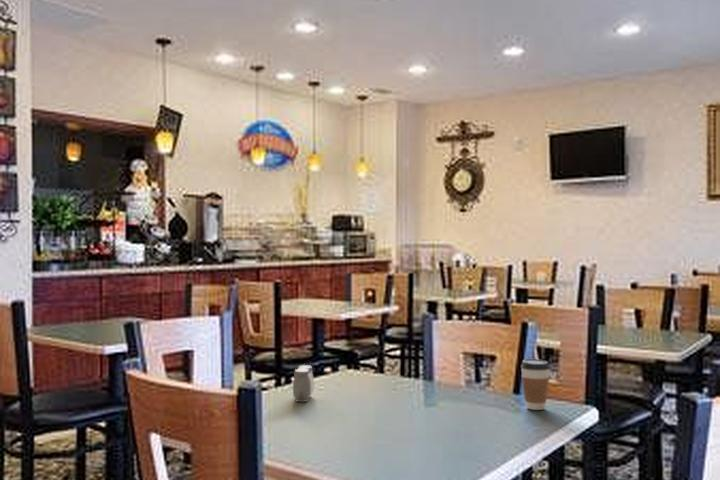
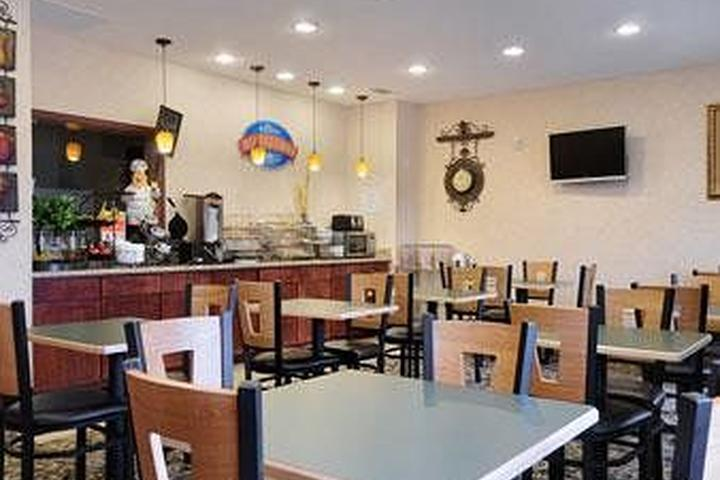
- salt and pepper shaker (303, 382)
- coffee cup (535, 384)
